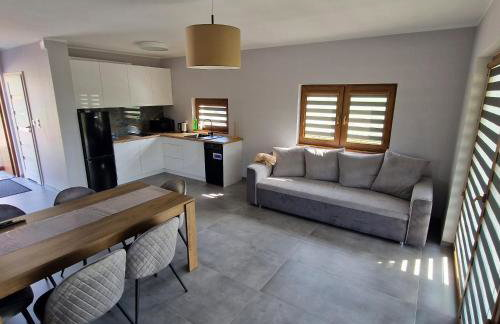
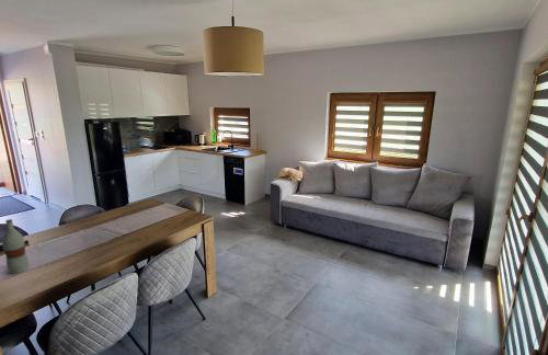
+ bottle (13, 245)
